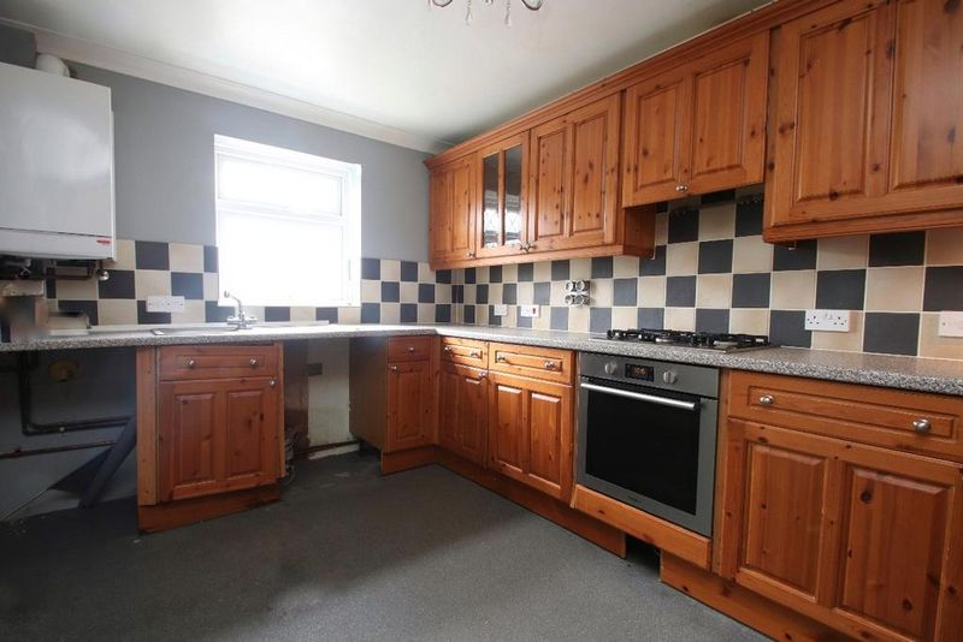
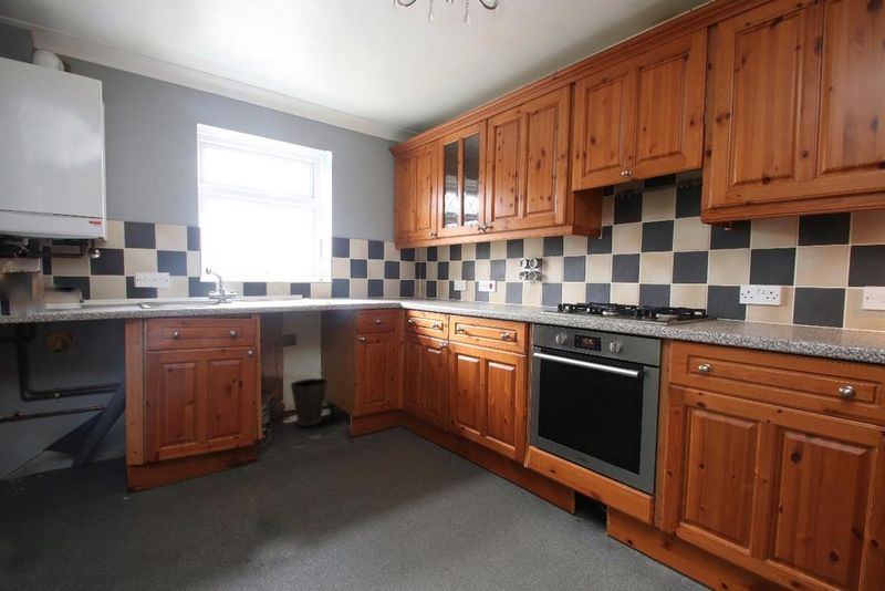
+ waste basket (309, 402)
